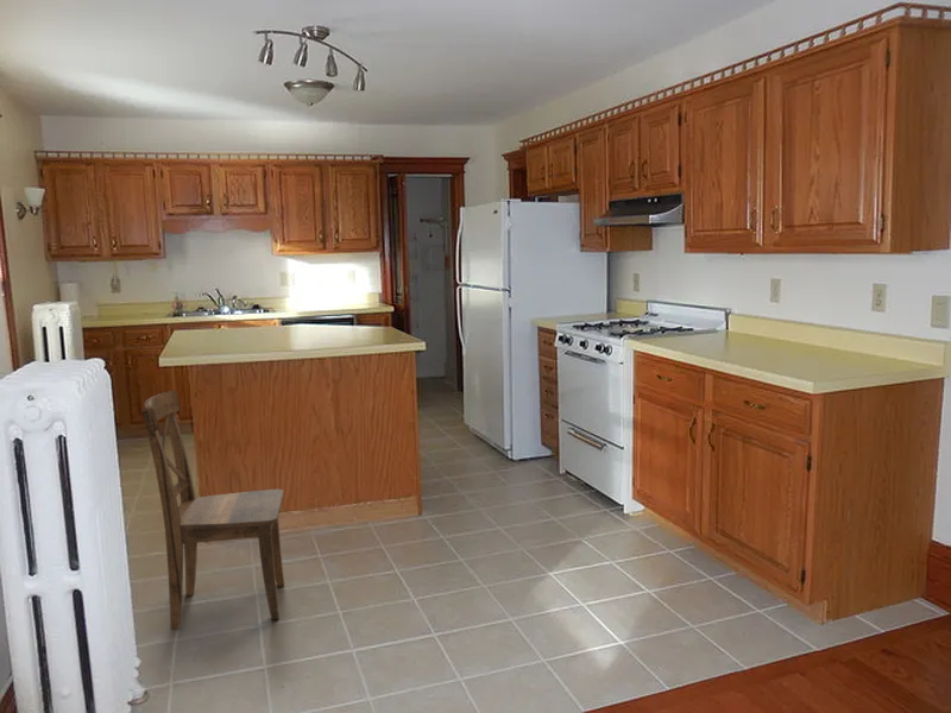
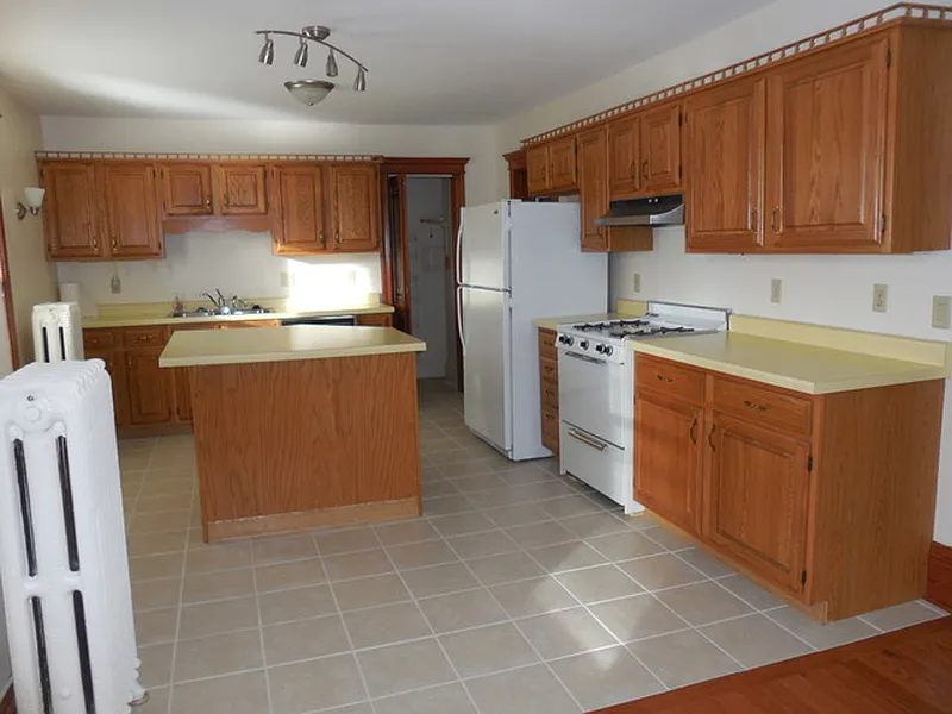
- dining chair (219, 501)
